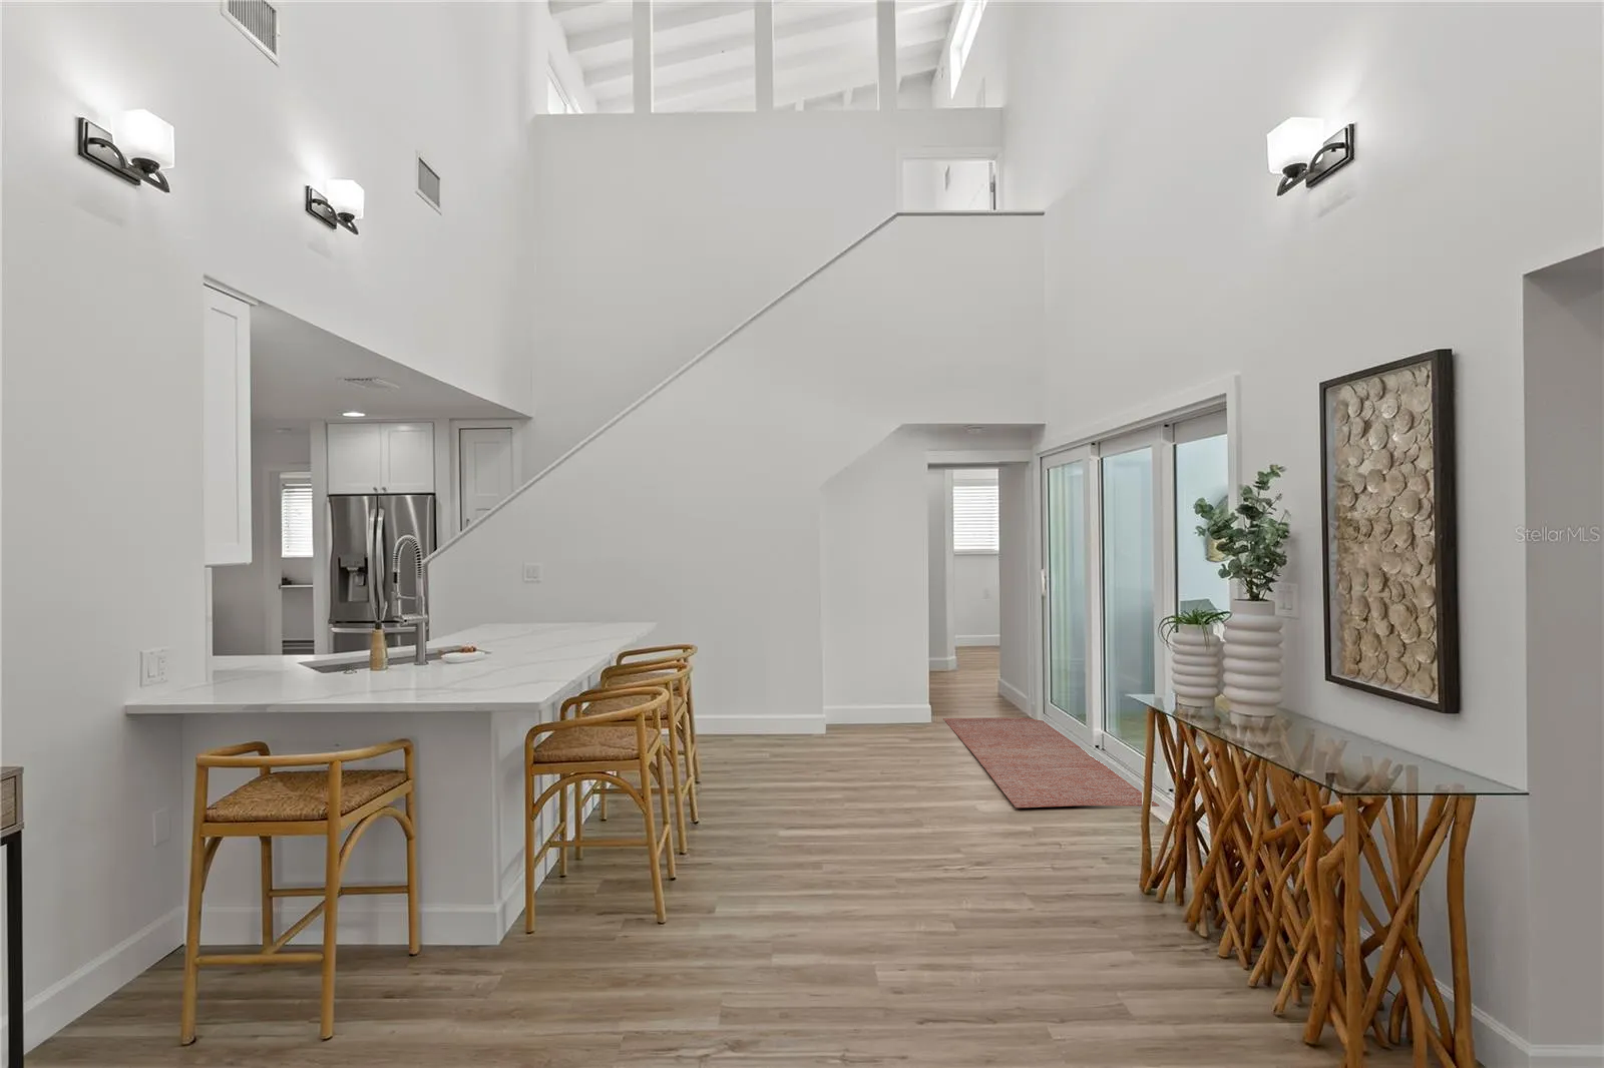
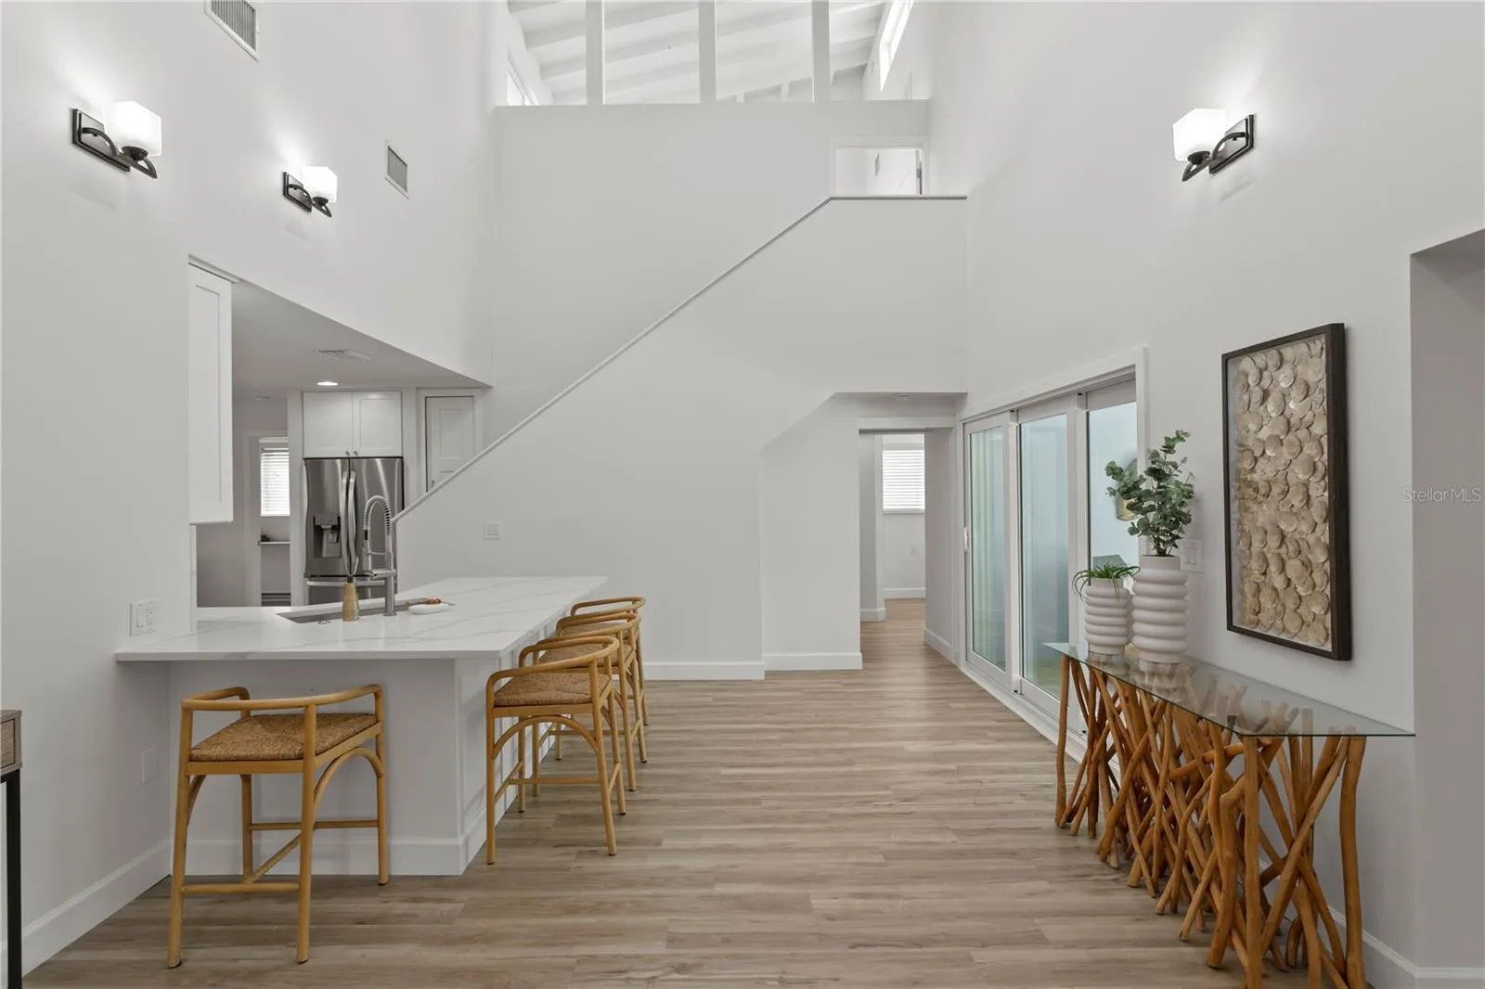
- rug (1028, 752)
